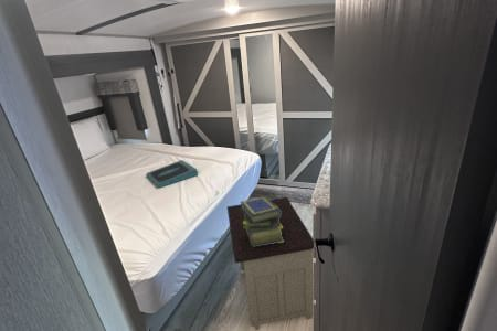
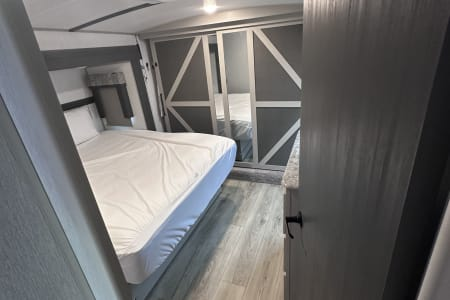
- nightstand (268, 259)
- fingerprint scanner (171, 172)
- stack of books (260, 218)
